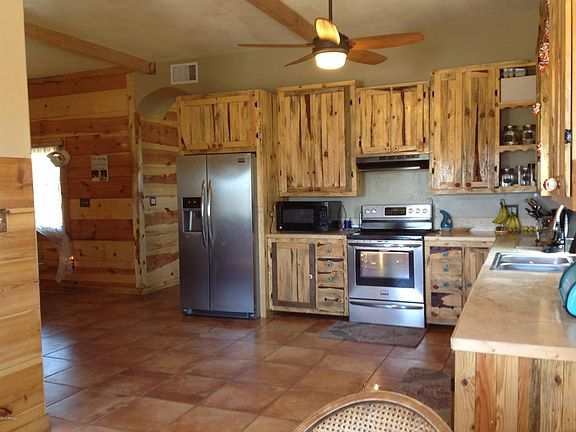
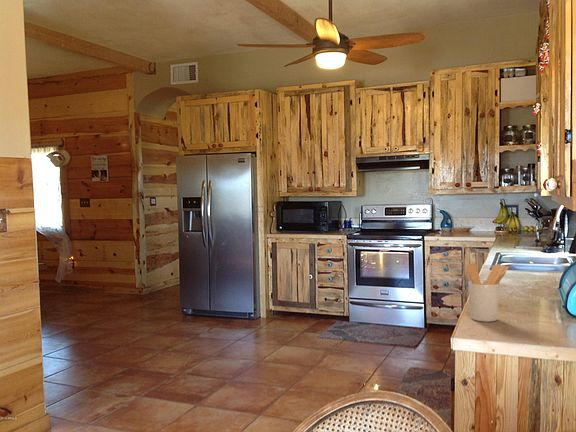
+ utensil holder (489, 290)
